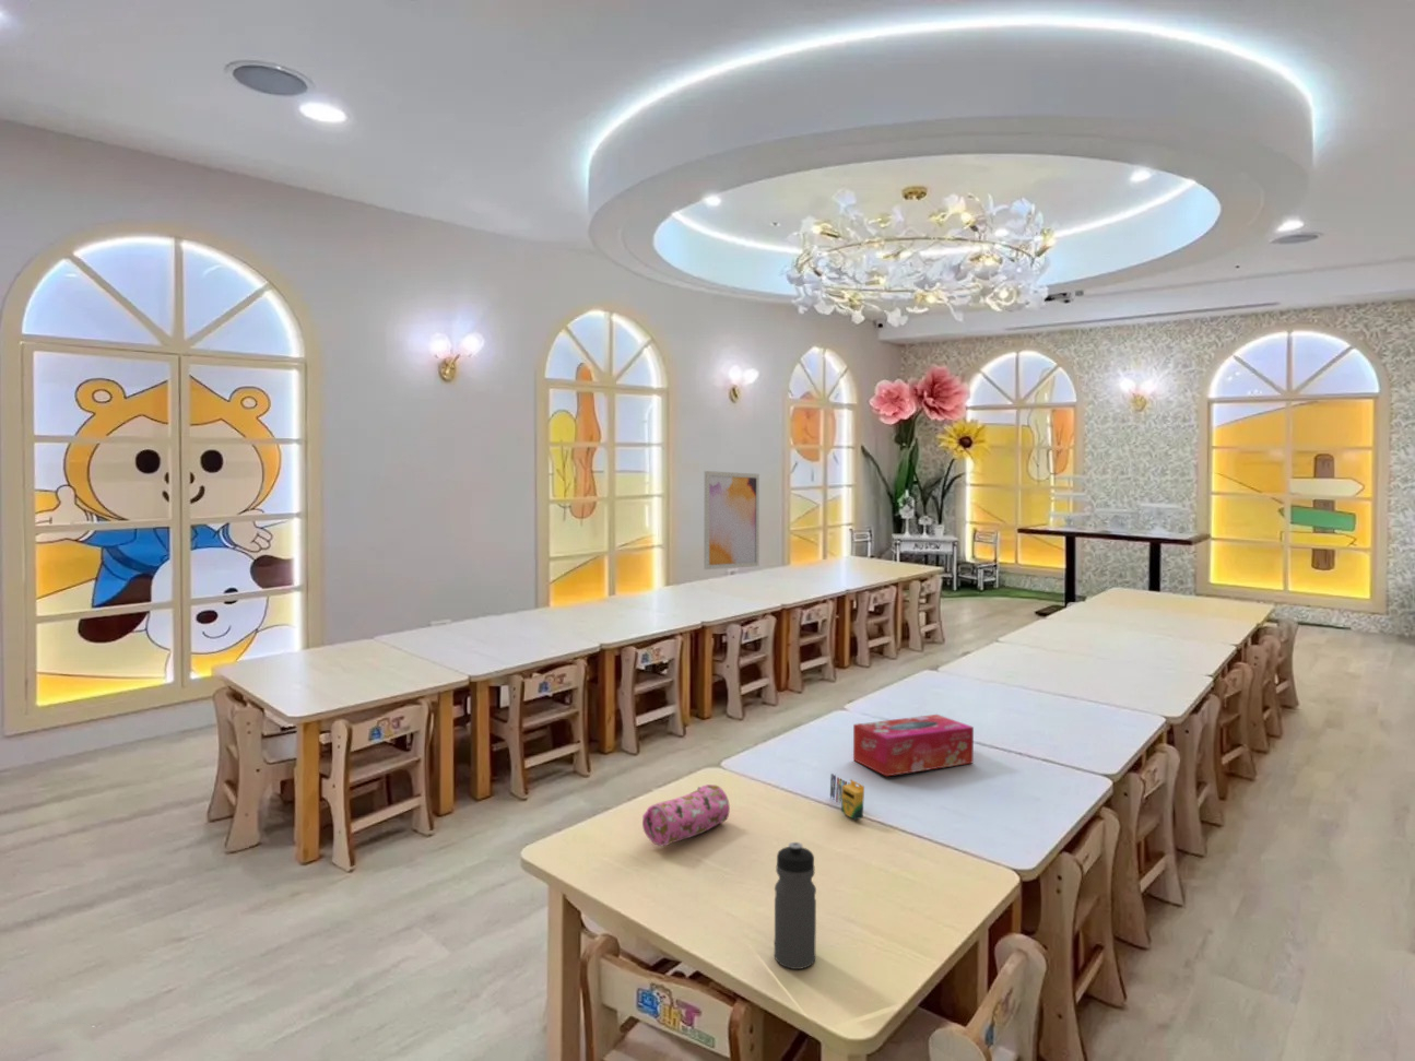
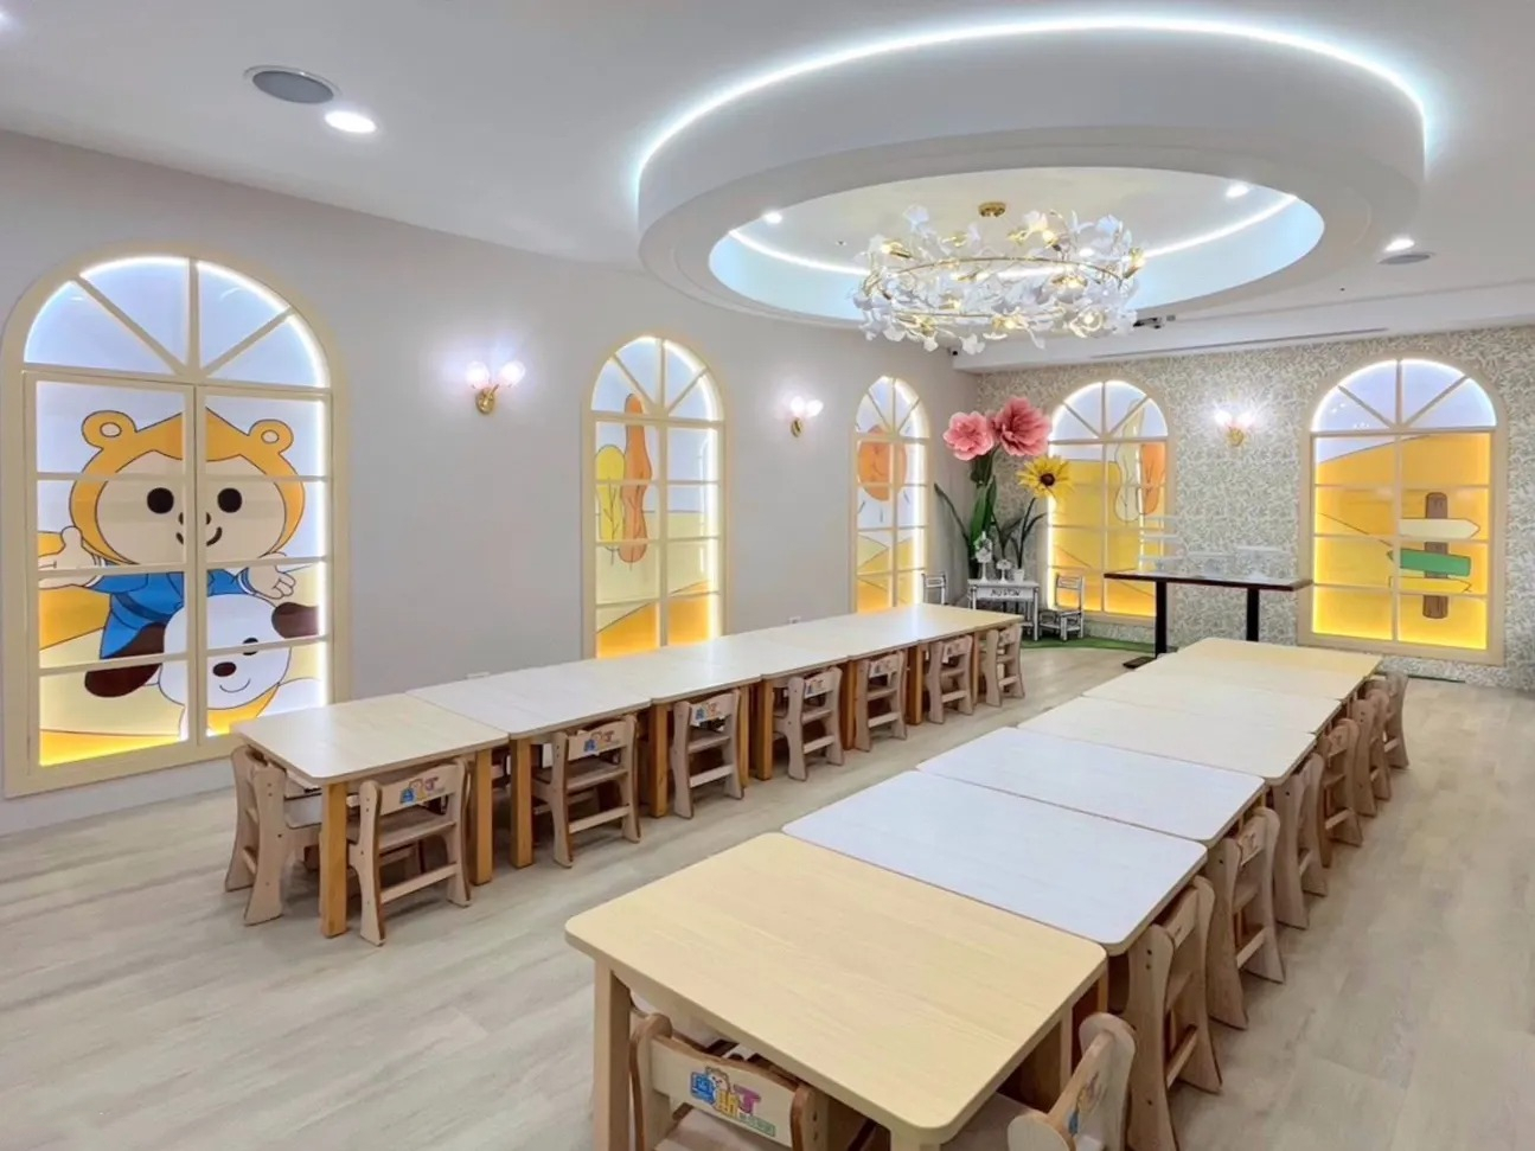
- pencil case (686, 814)
- water bottle (794, 902)
- tissue box (913, 743)
- wall art (732, 520)
- crayon (846, 794)
